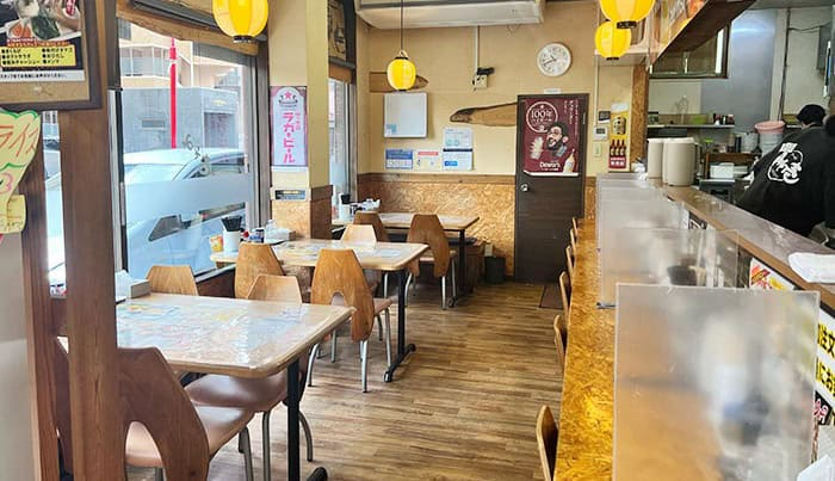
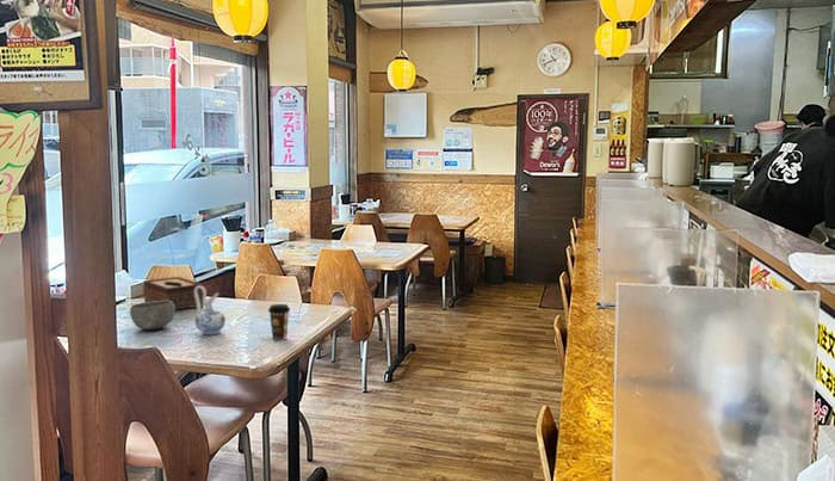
+ coffee cup (279, 321)
+ bowl (153, 315)
+ tissue box (173, 292)
+ ceramic pitcher (209, 309)
